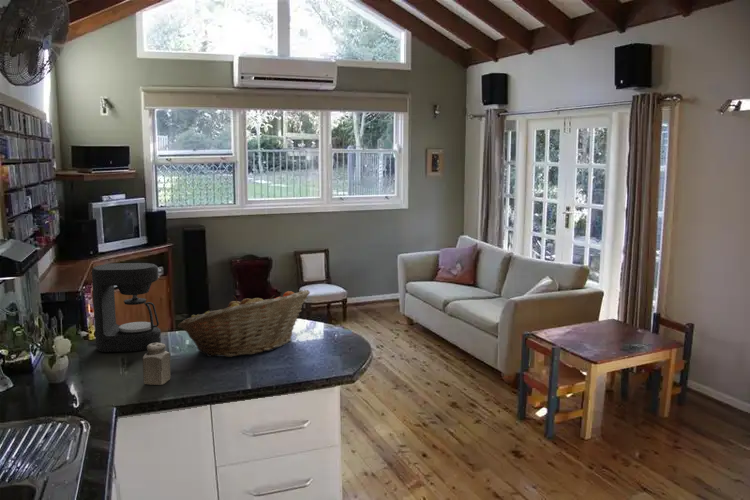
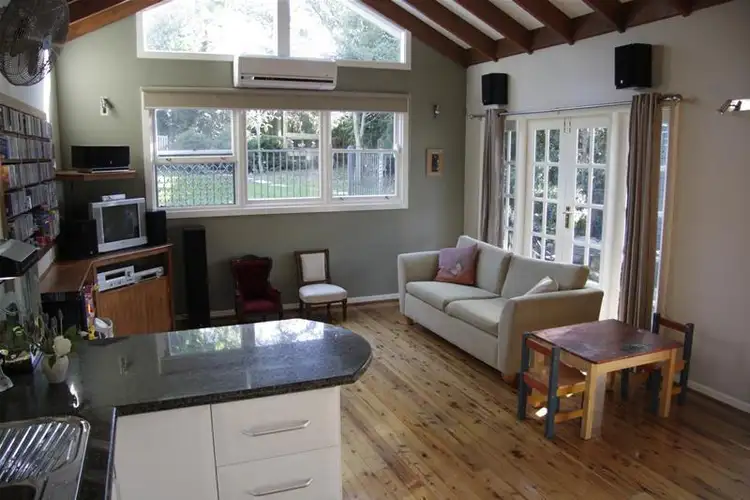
- salt shaker (156, 362)
- coffee maker (127, 304)
- fruit basket (247, 318)
